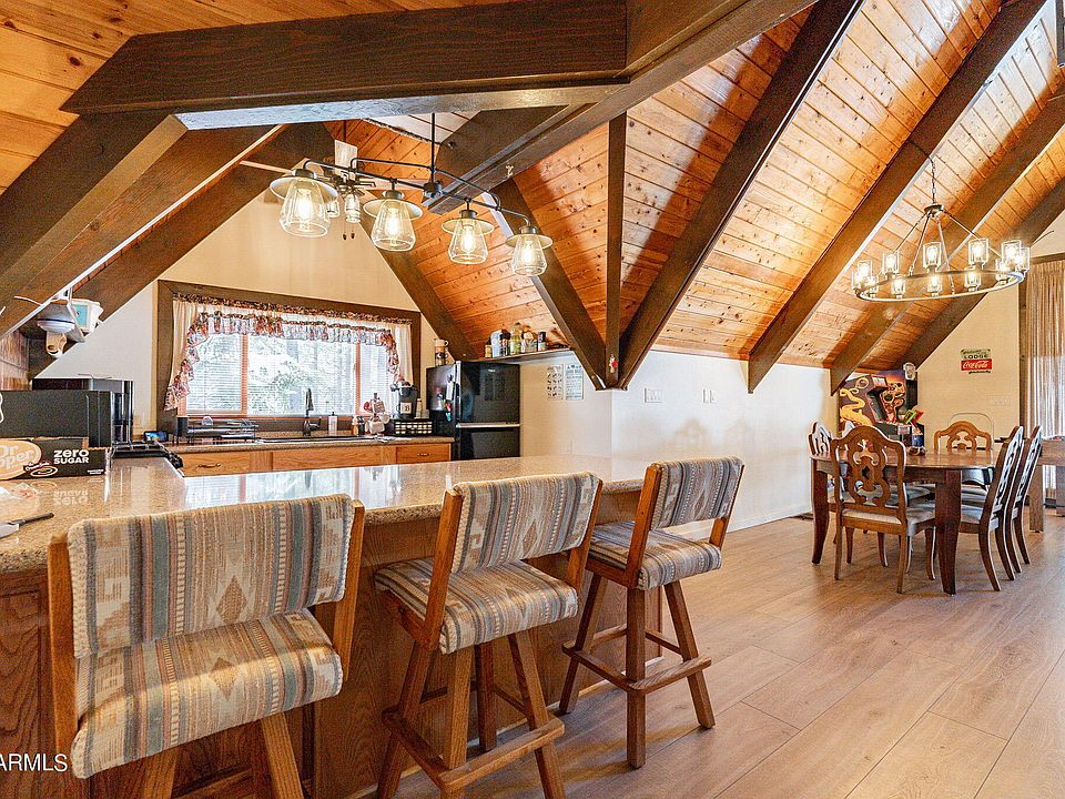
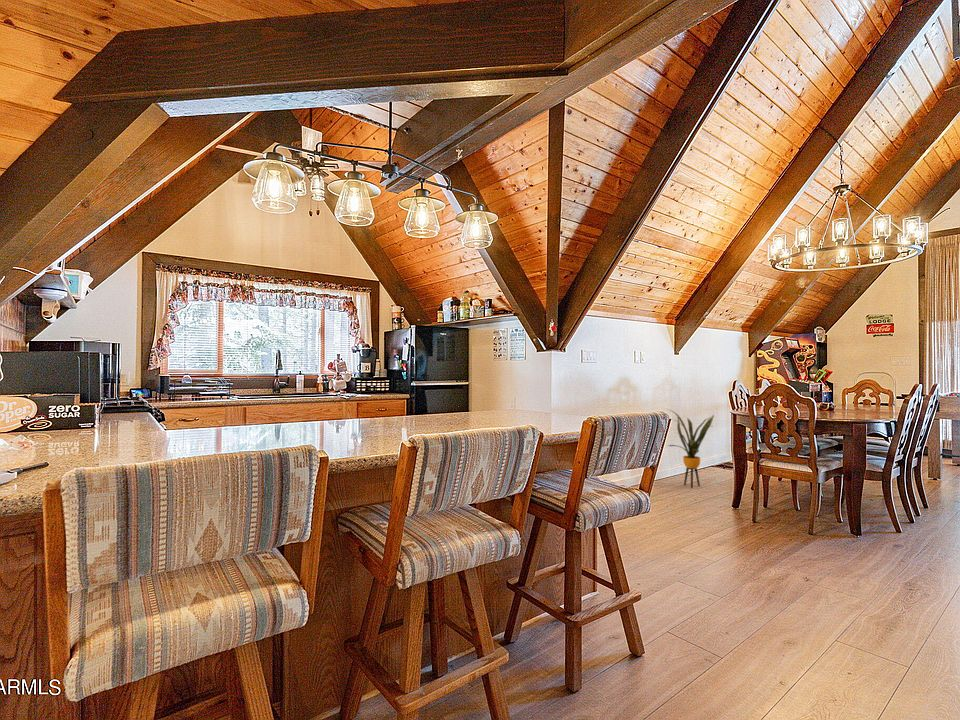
+ house plant (690, 447)
